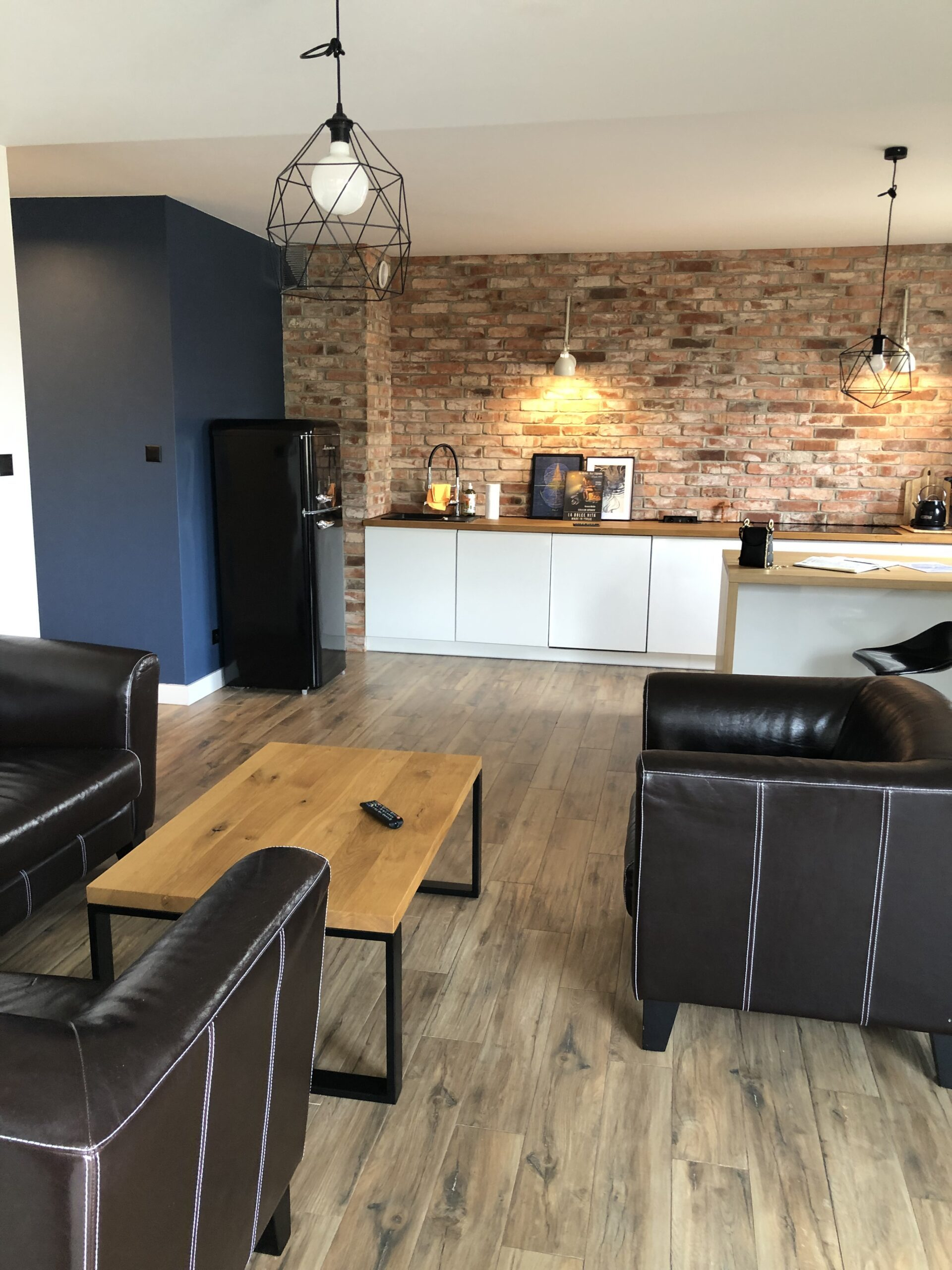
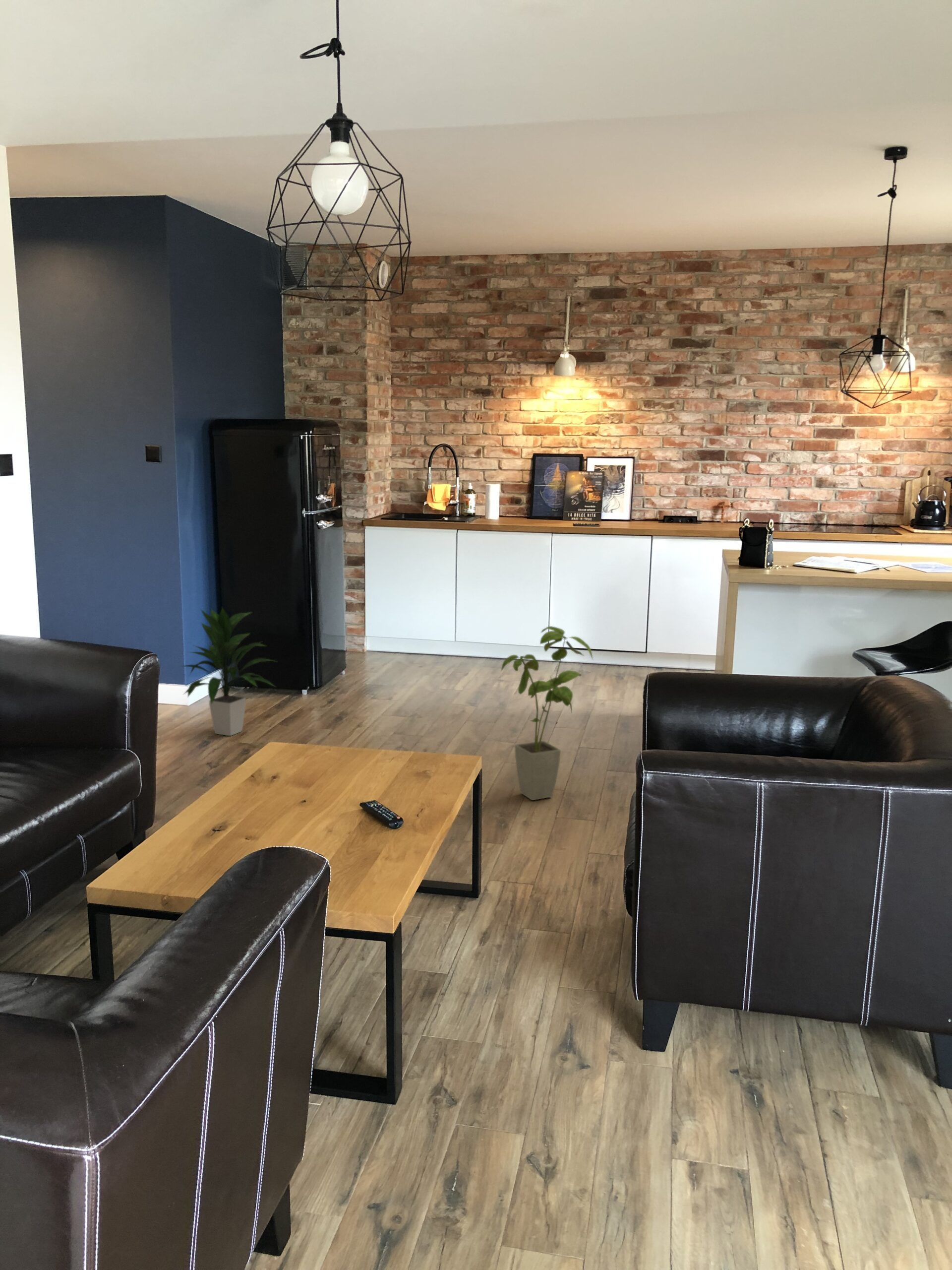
+ house plant (549, 711)
+ indoor plant (224, 668)
